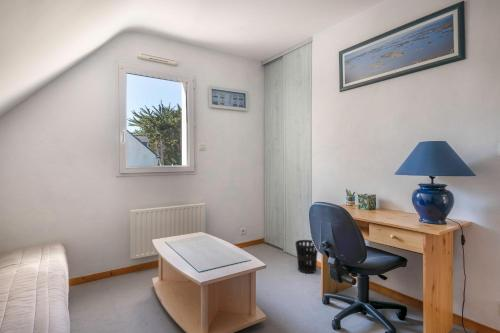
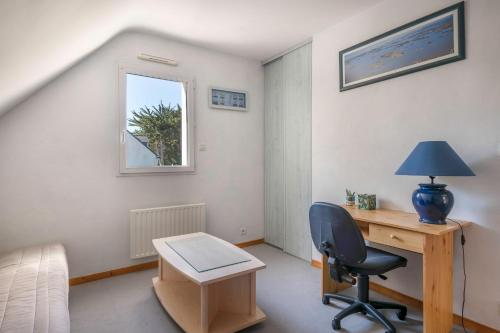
- wastebasket (307, 256)
